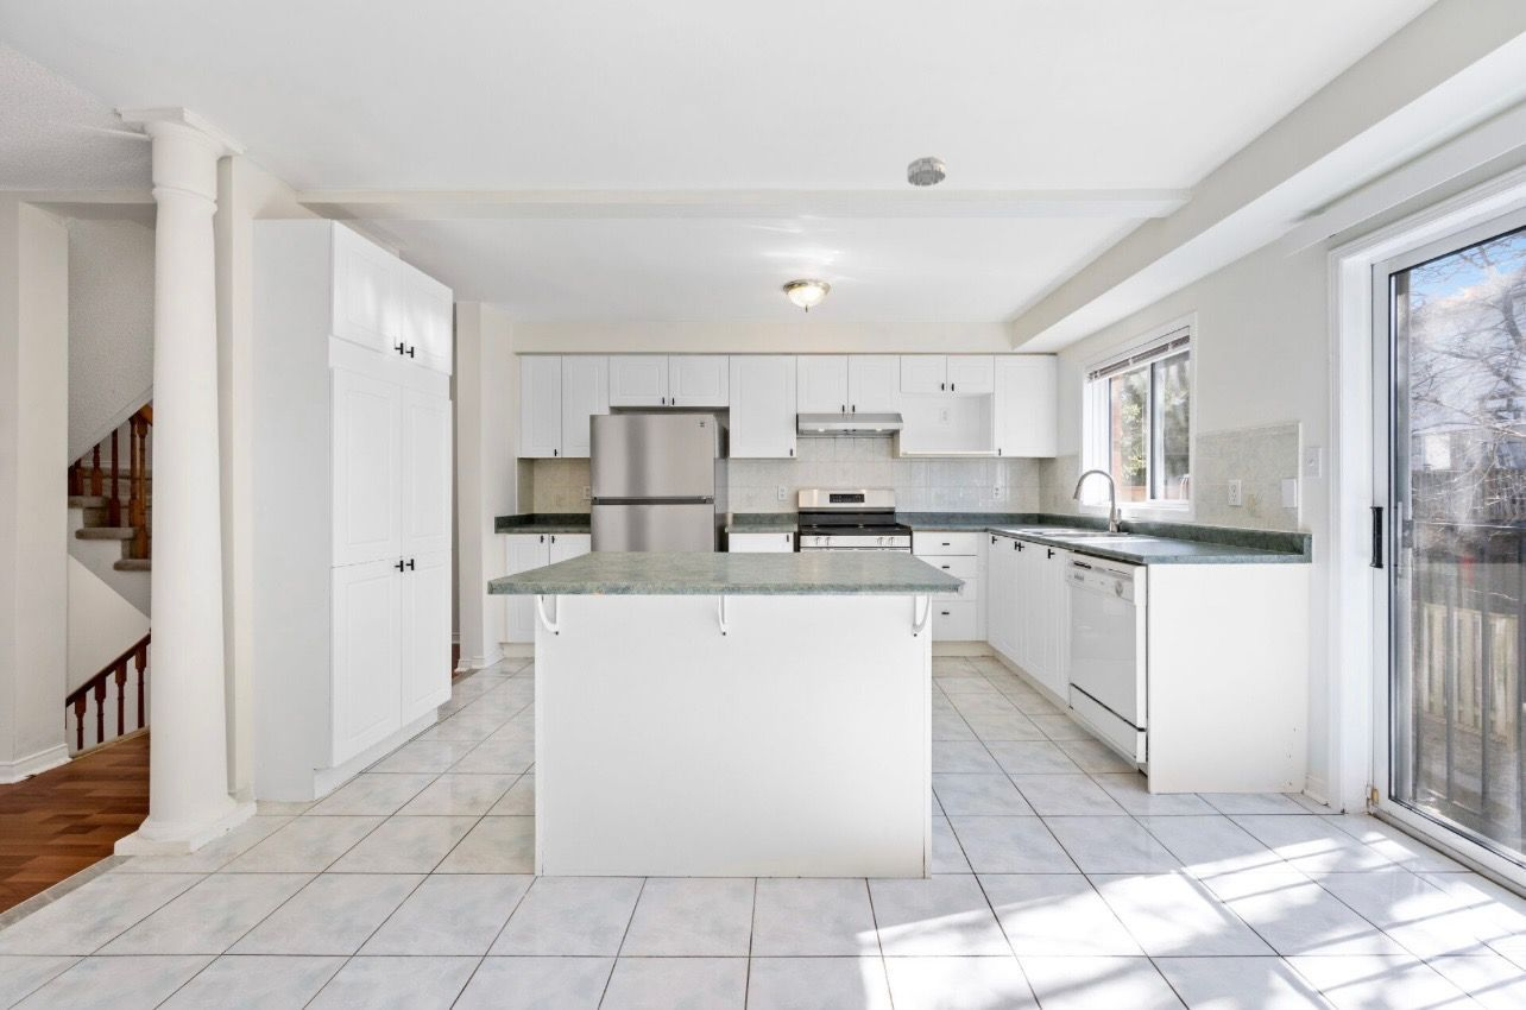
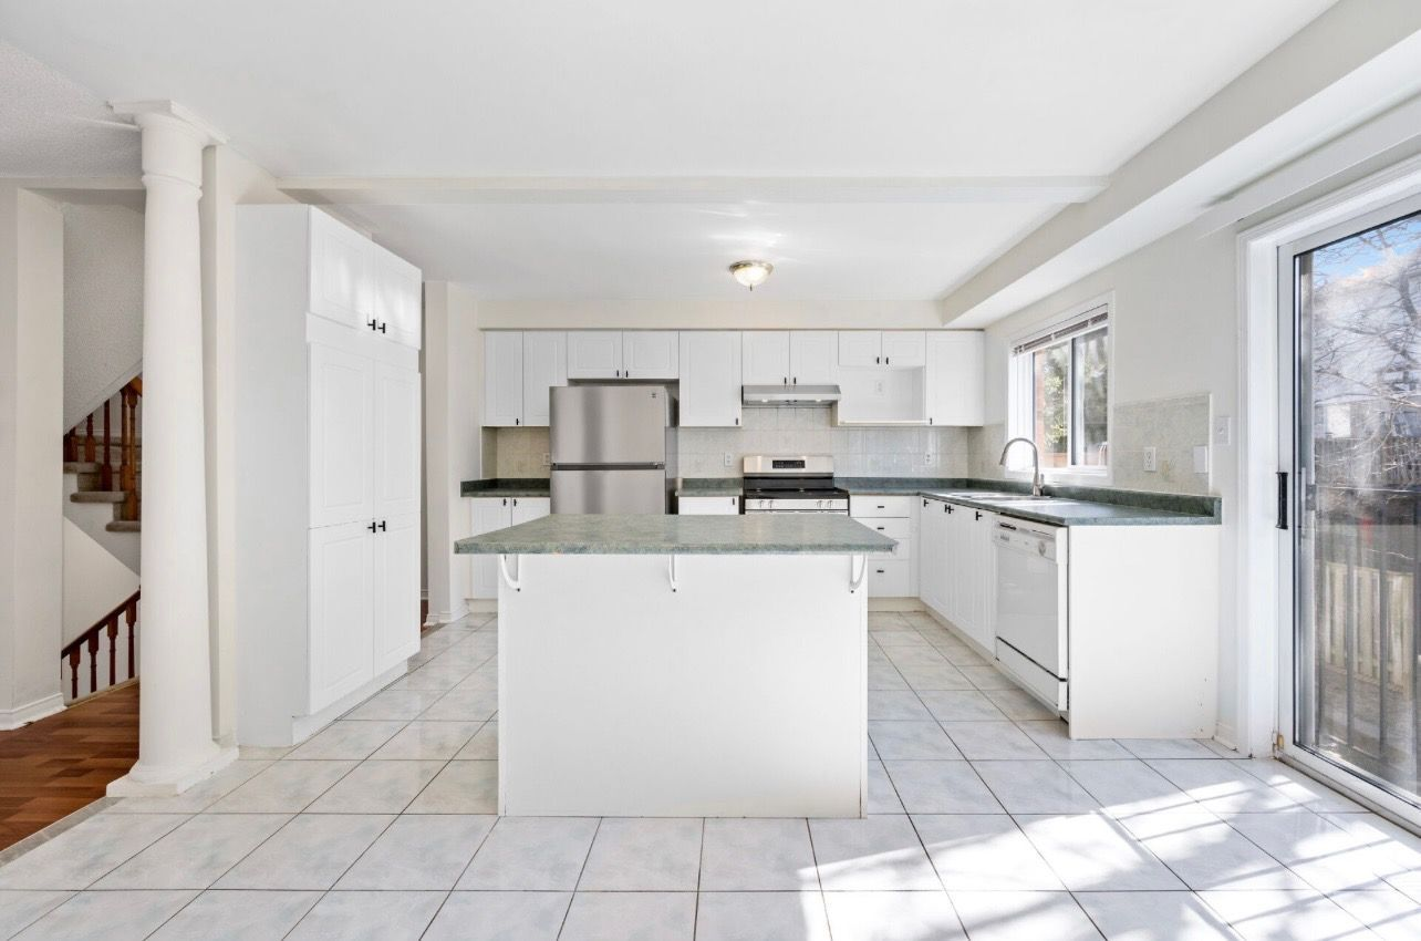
- smoke detector (926, 170)
